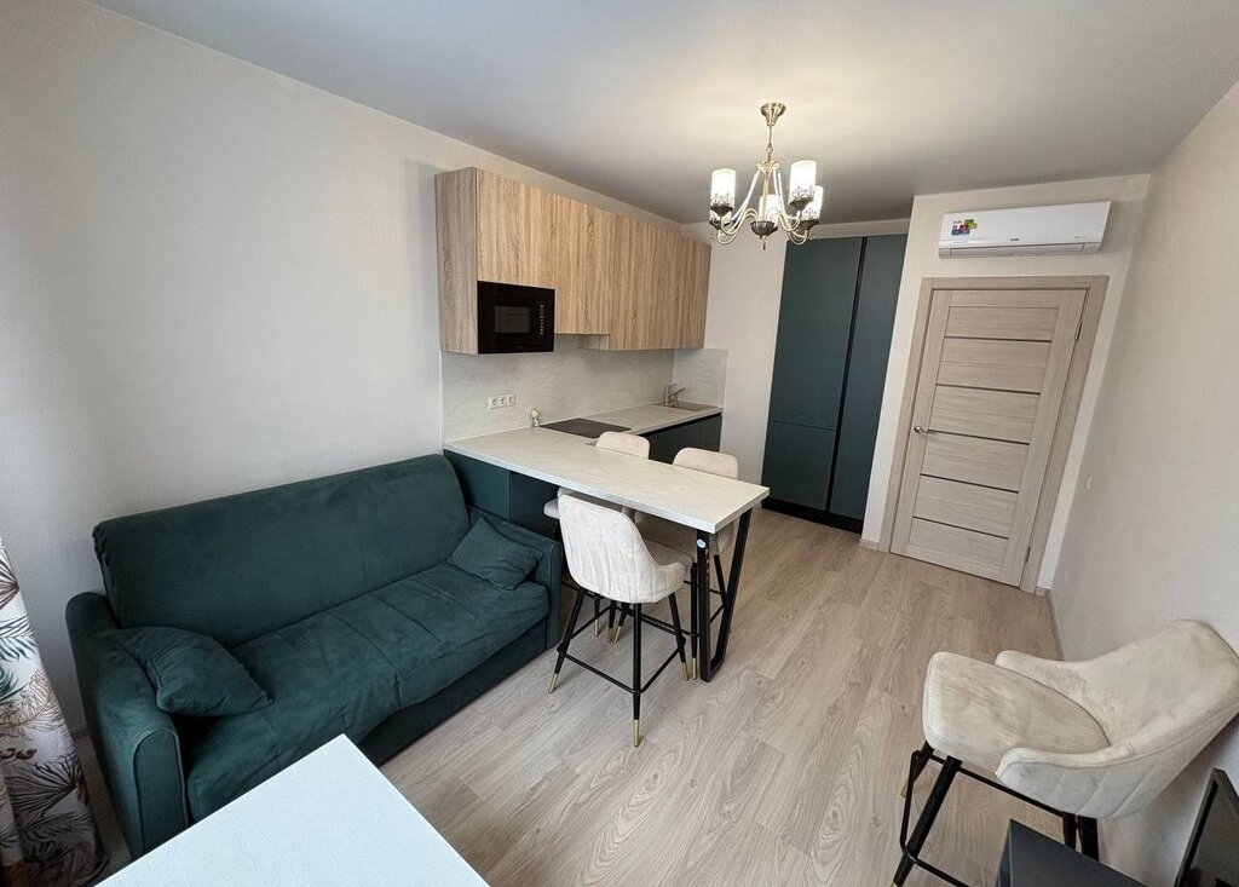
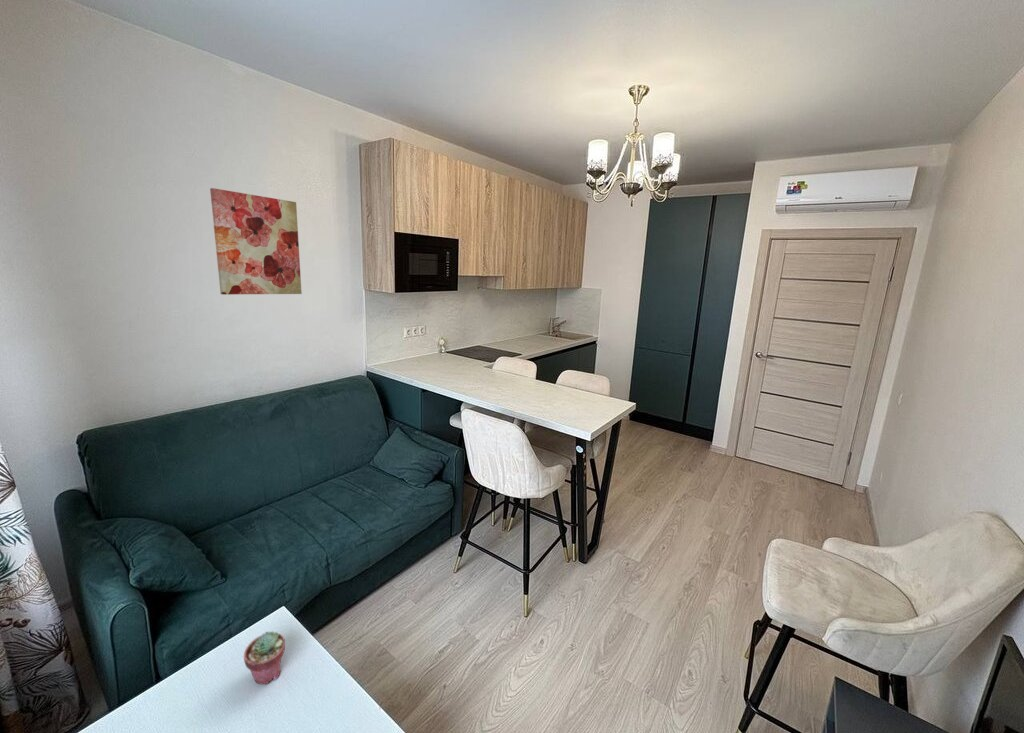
+ wall art (260, 246)
+ potted succulent (265, 655)
